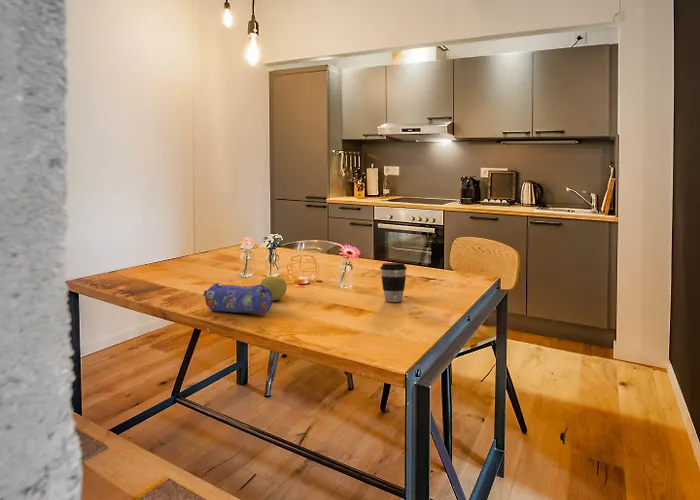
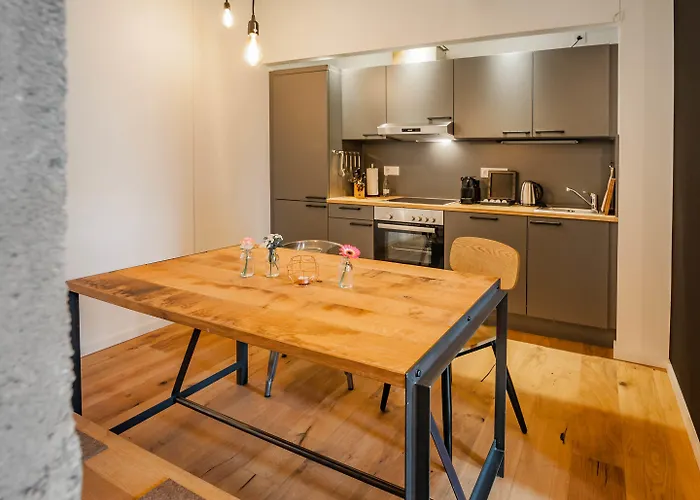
- coffee cup (393, 282)
- pencil case (238, 297)
- apple (273, 288)
